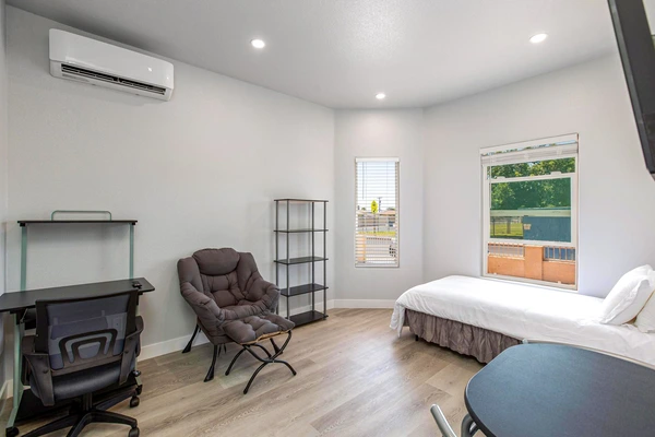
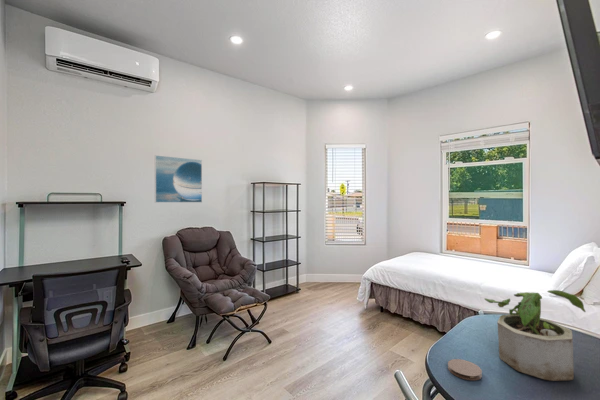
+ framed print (179, 180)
+ coaster (464, 369)
+ potted plant (530, 323)
